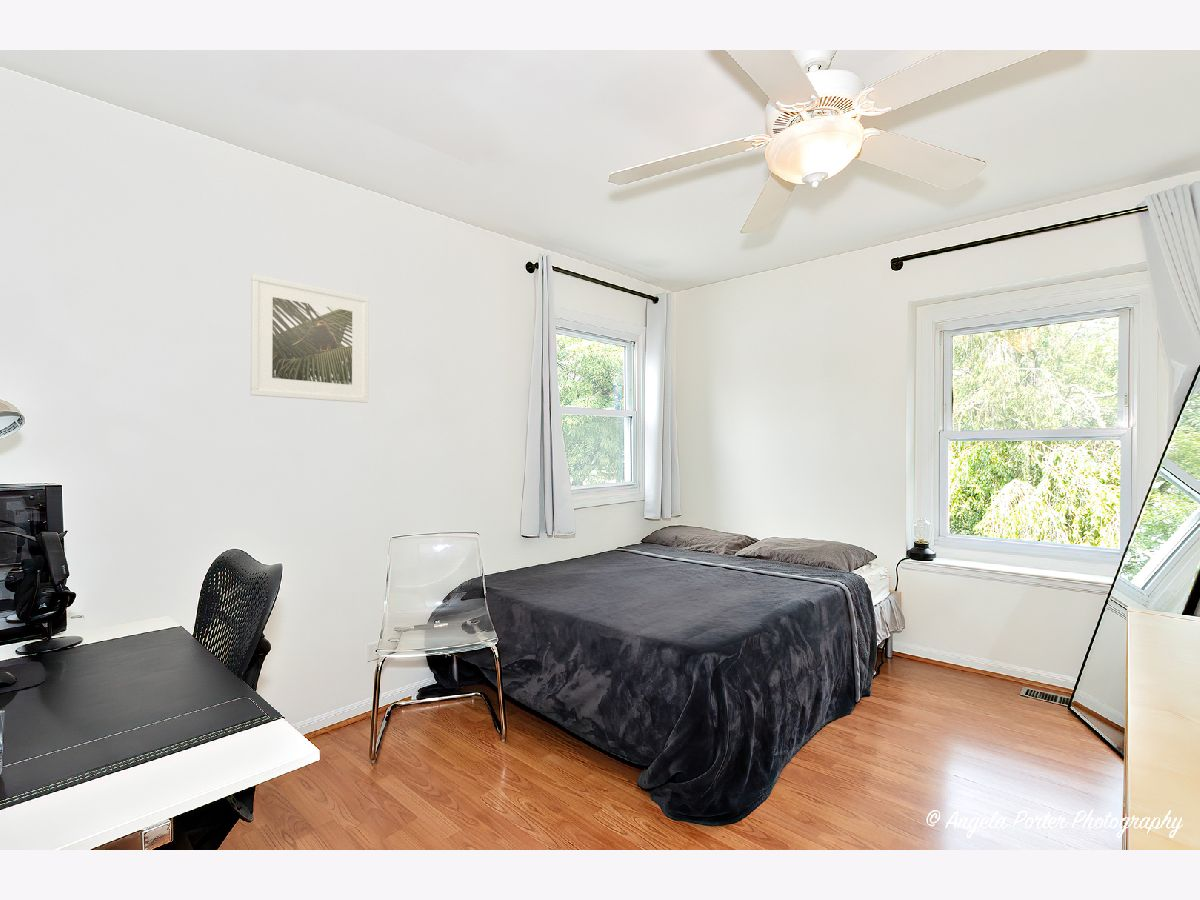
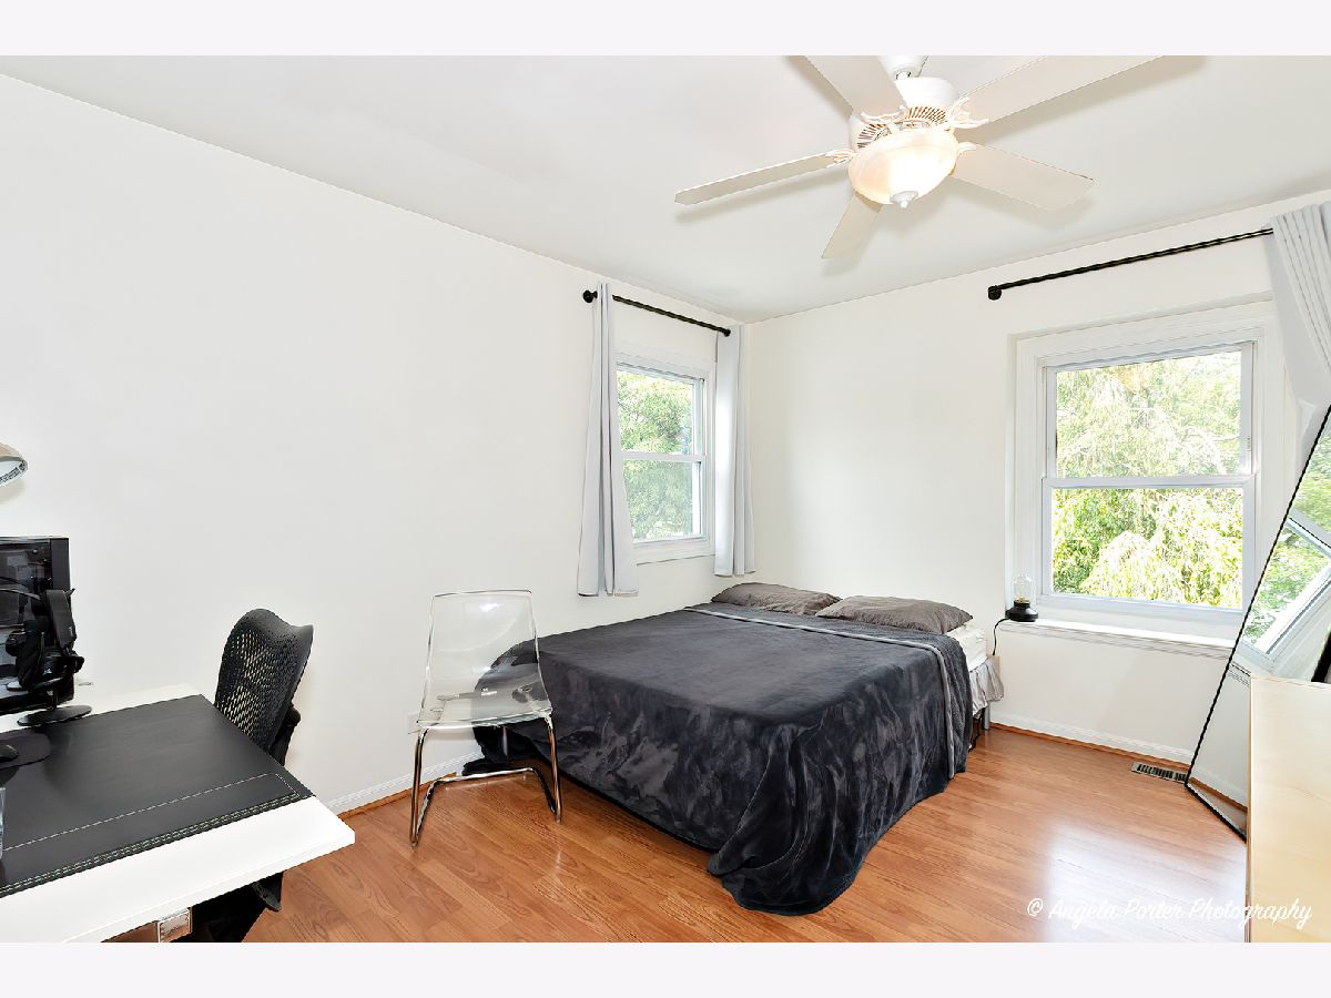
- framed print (313, 343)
